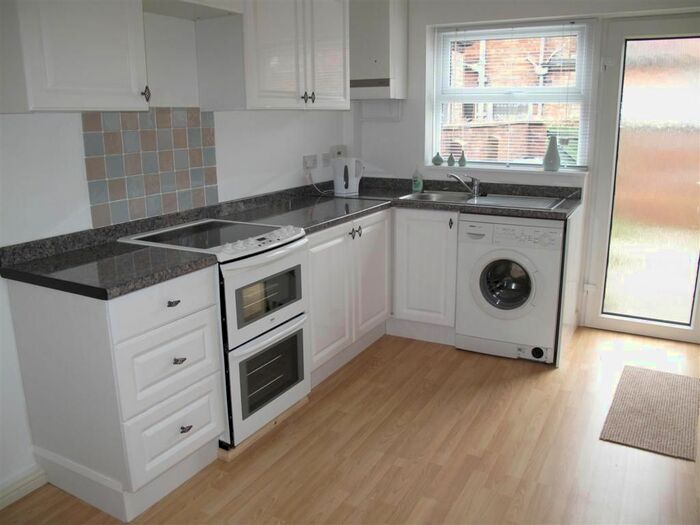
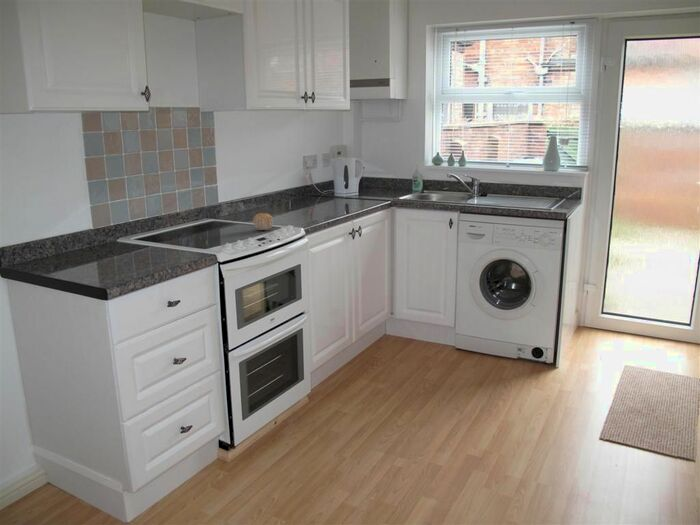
+ fruit (263, 221)
